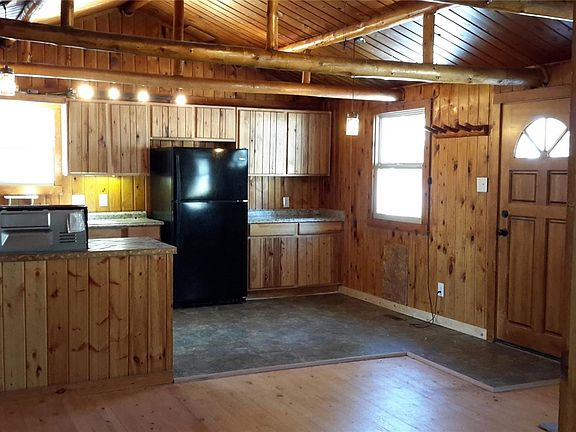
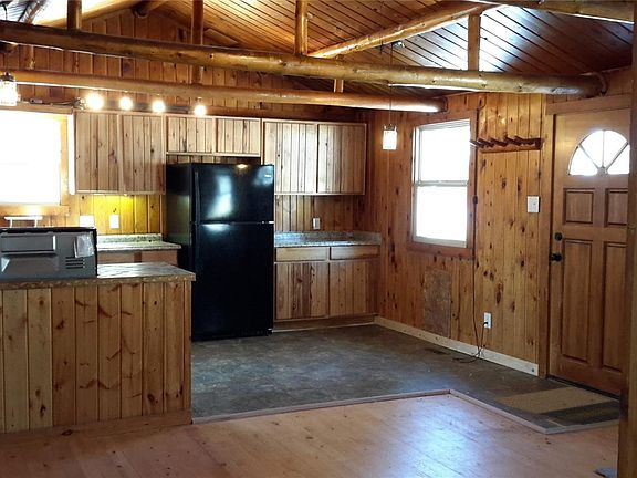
+ door mat (567, 398)
